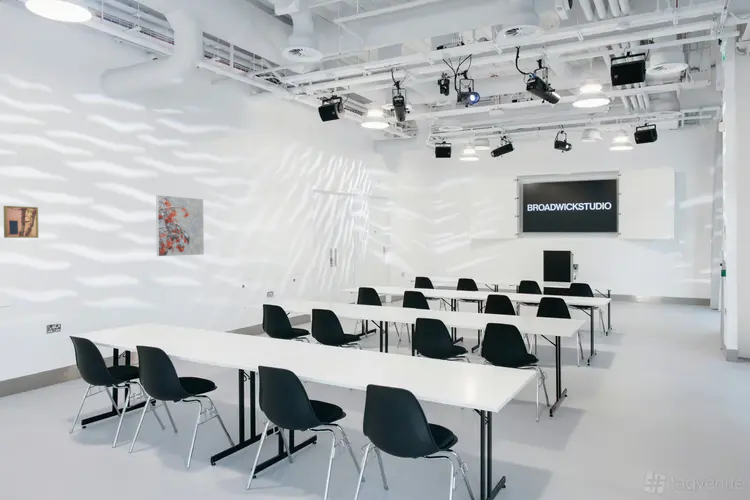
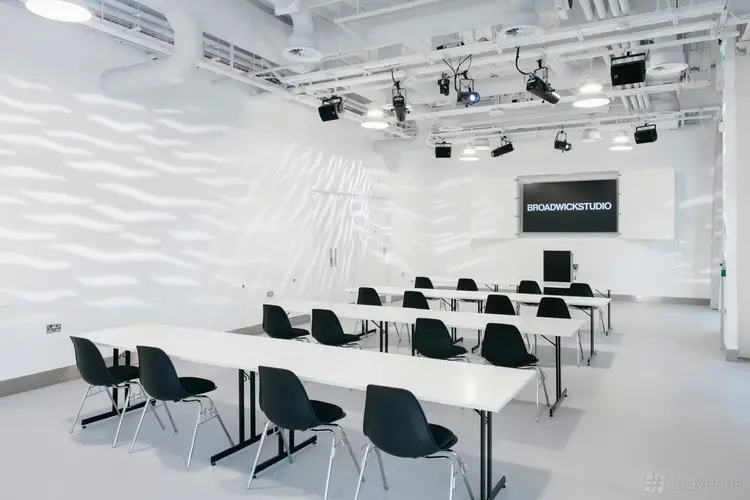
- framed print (181, 226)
- wall art (21, 222)
